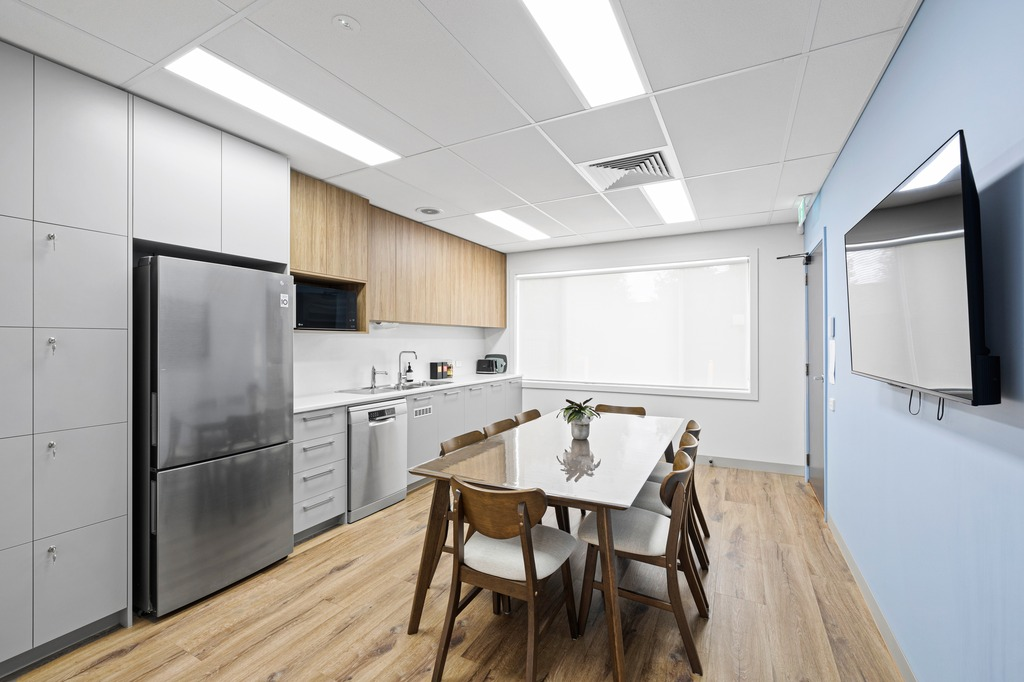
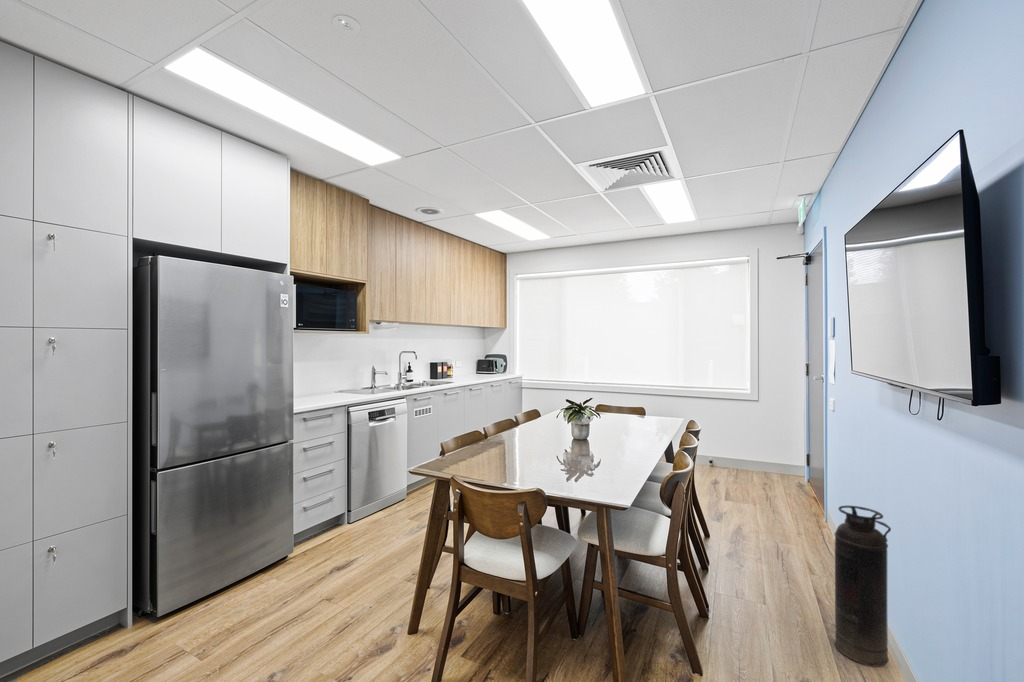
+ fire extinguisher (861, 580)
